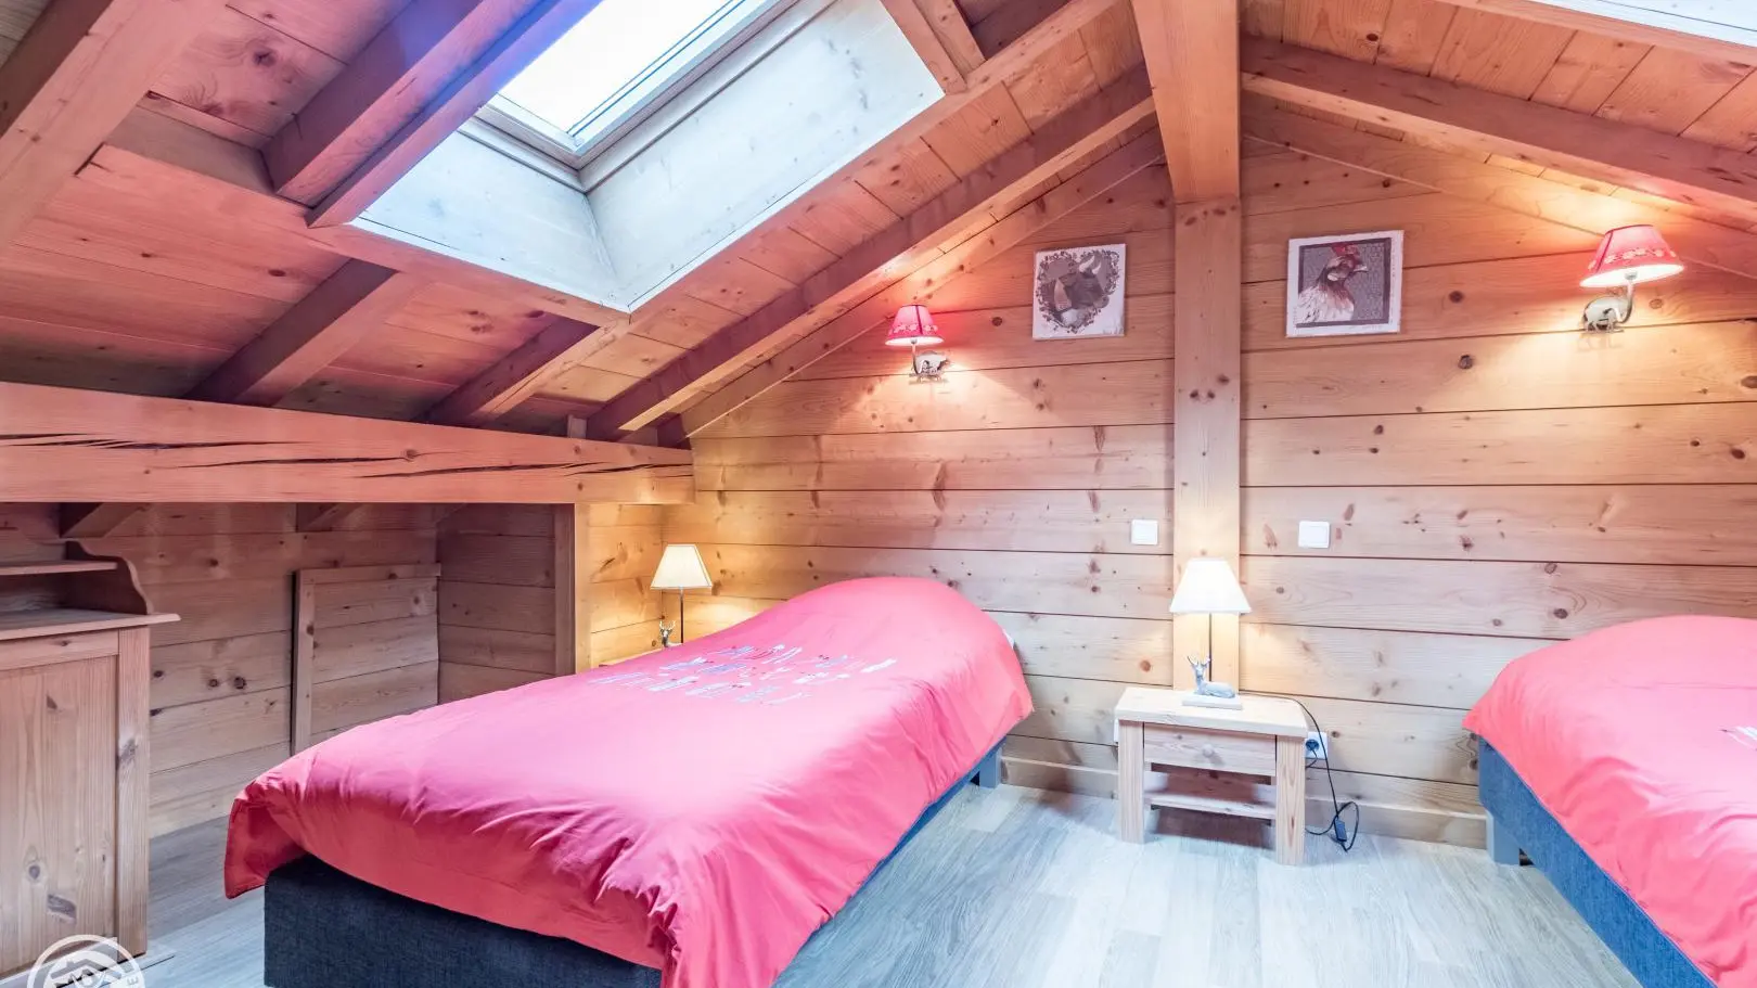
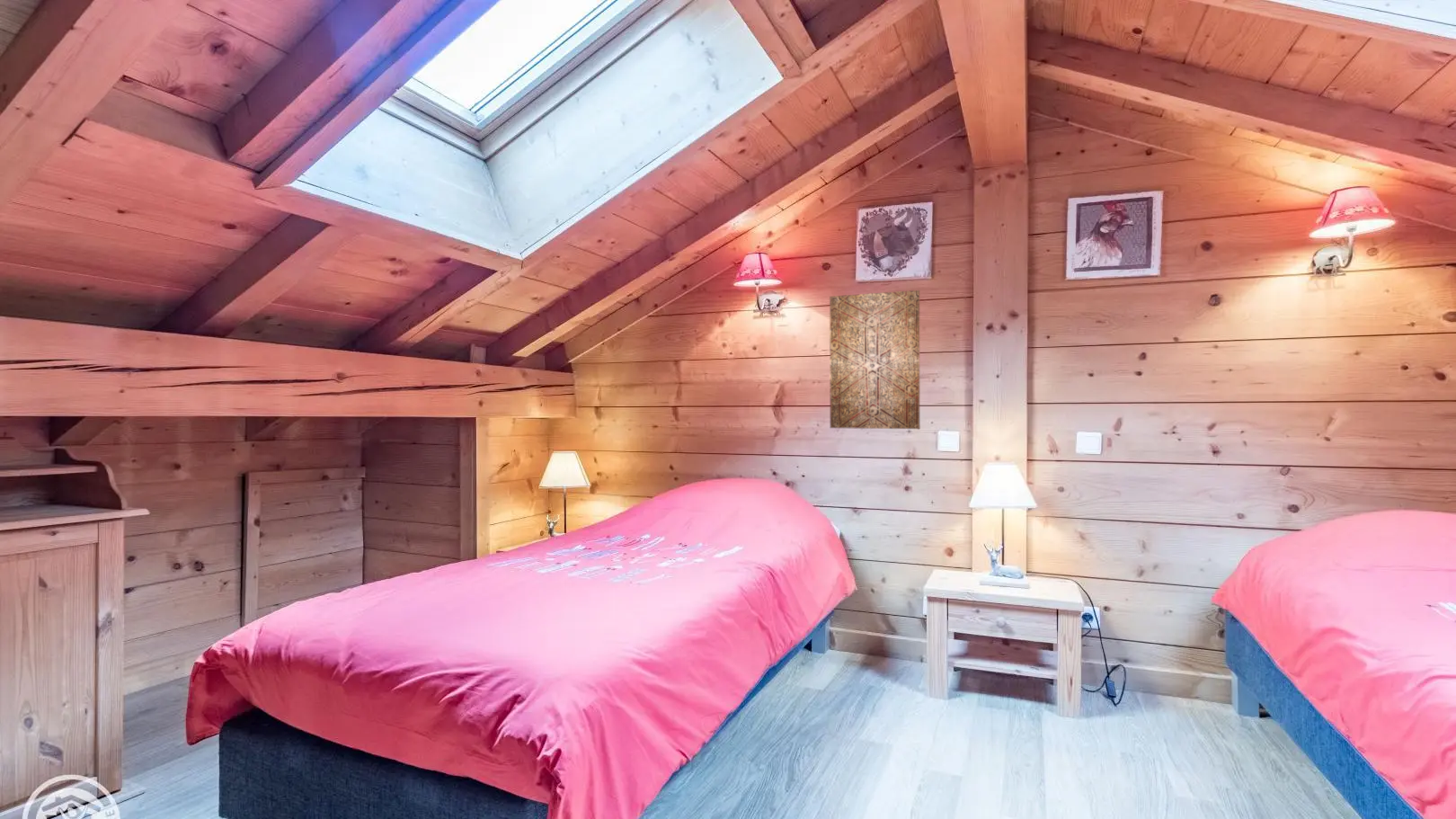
+ wall art (874, 361)
